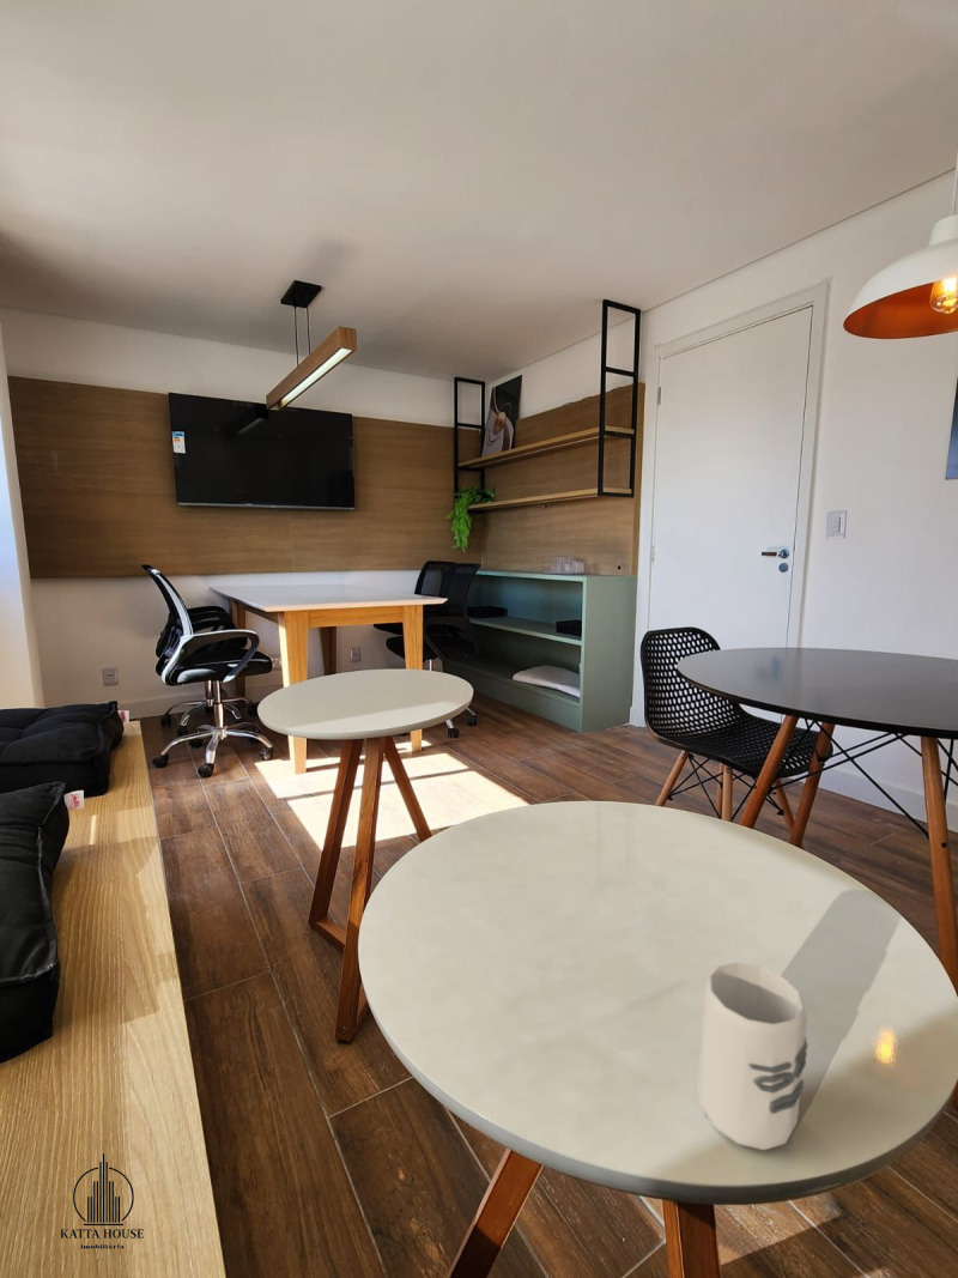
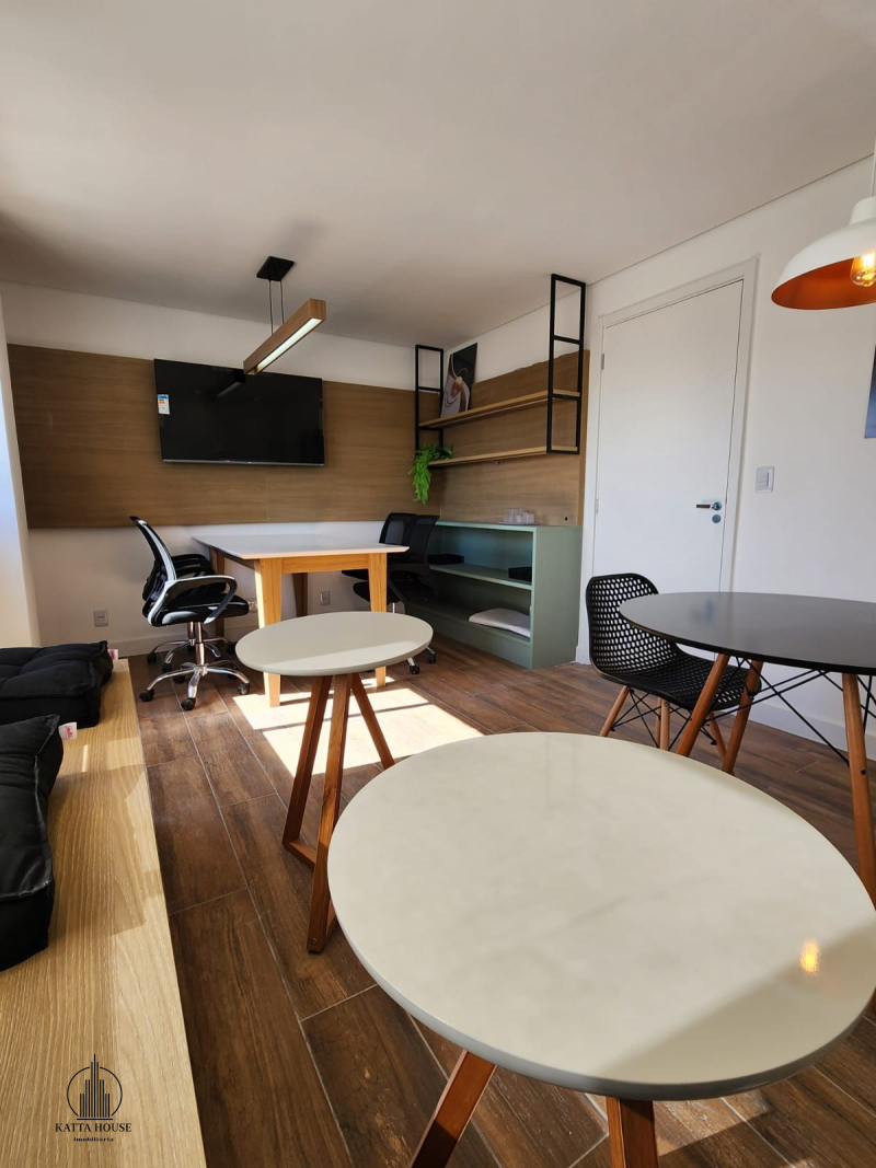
- cup (751, 1052)
